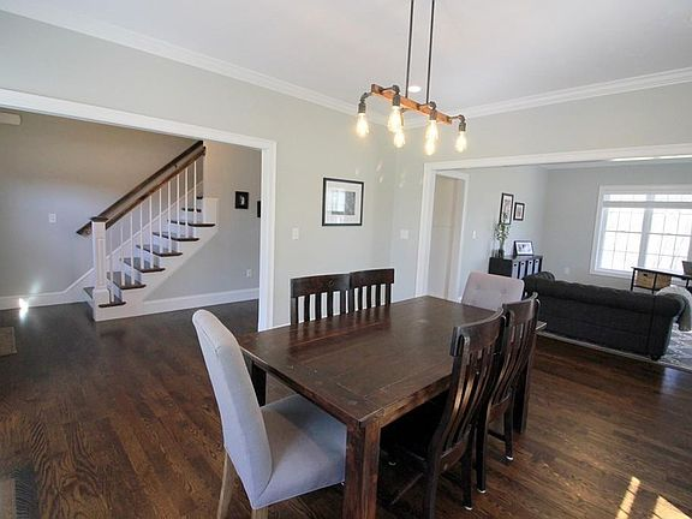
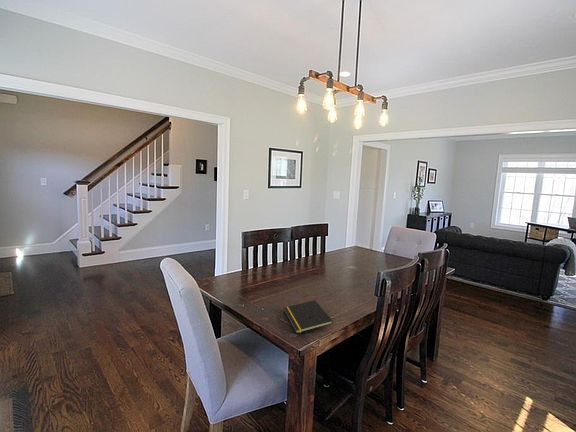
+ notepad (306, 315)
